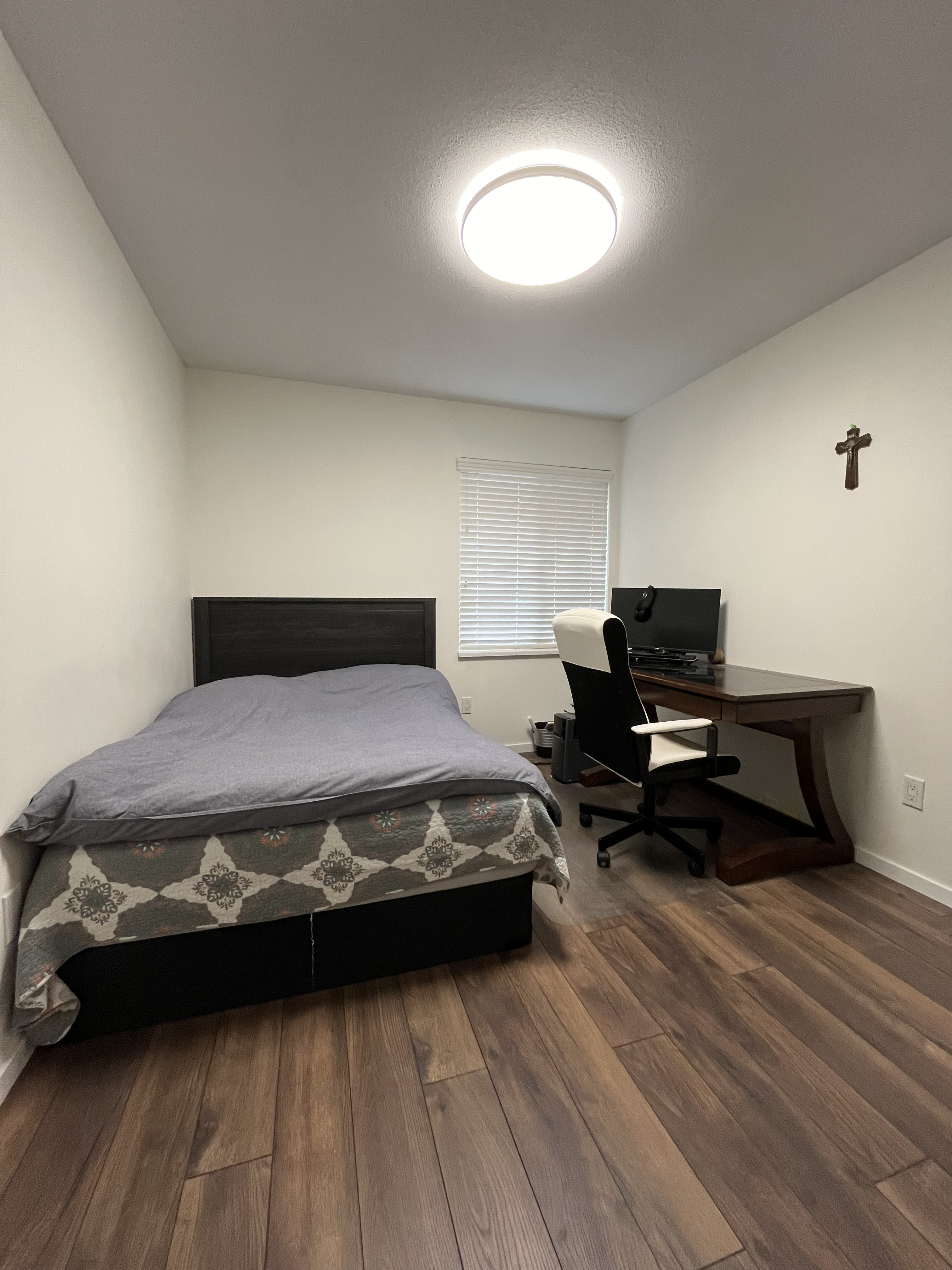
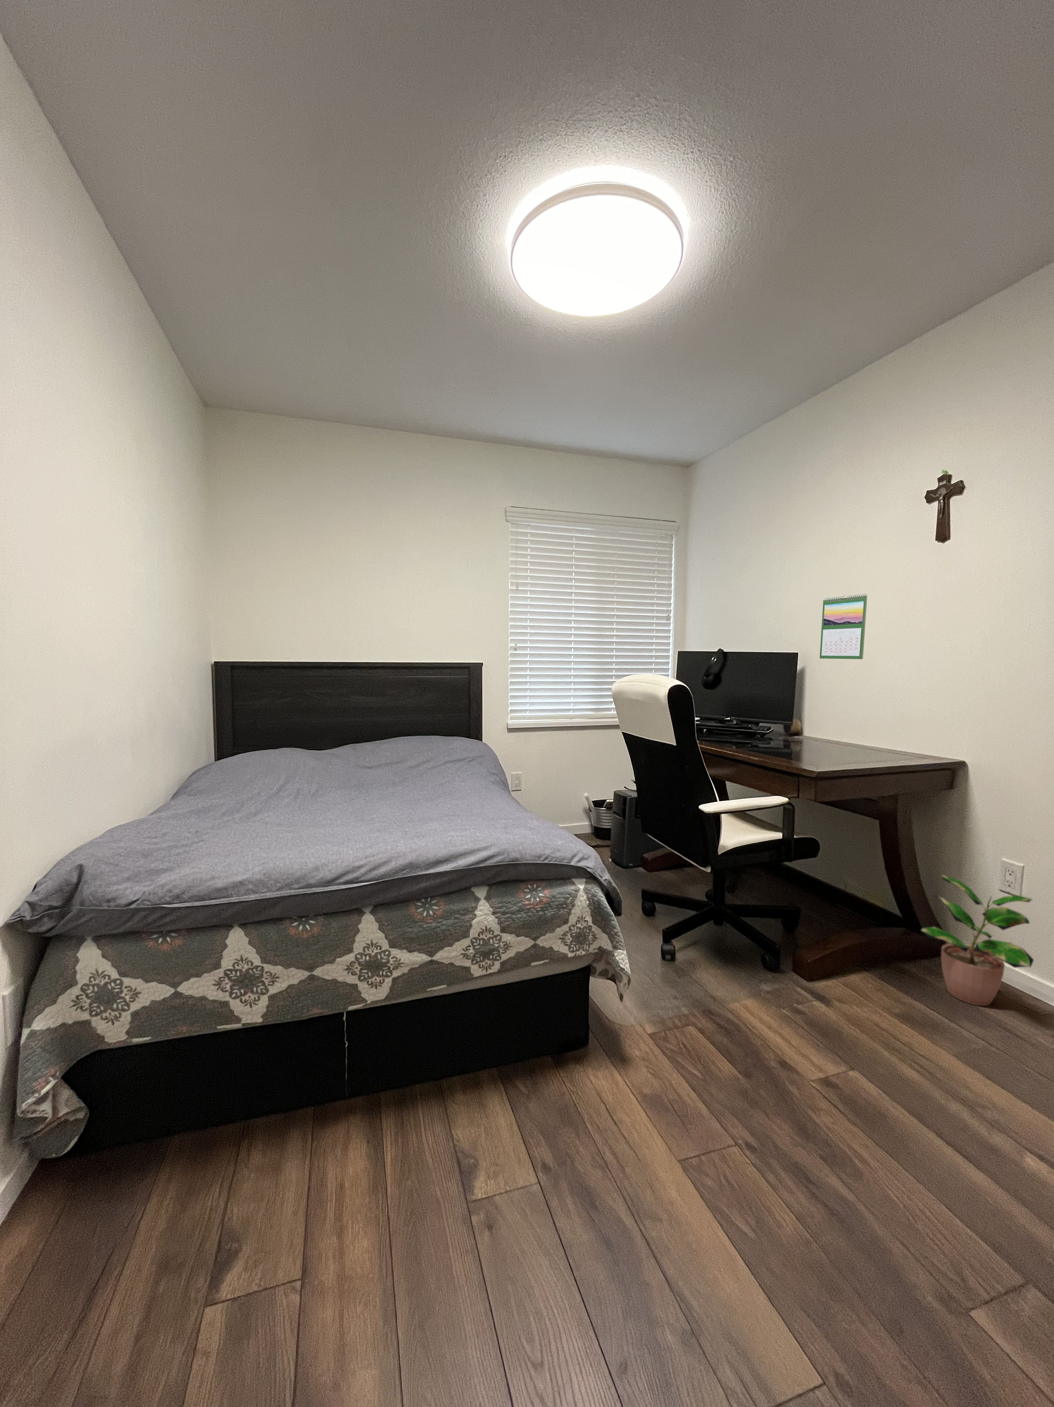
+ calendar (843, 627)
+ potted plant (976, 939)
